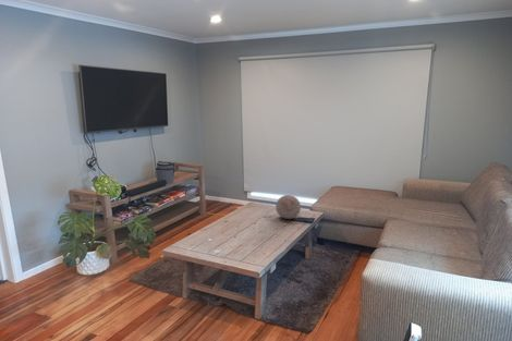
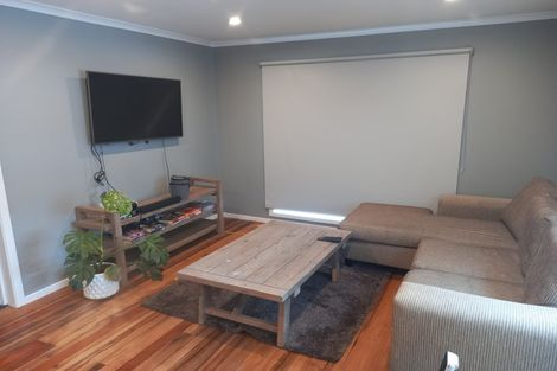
- decorative ball (288, 206)
